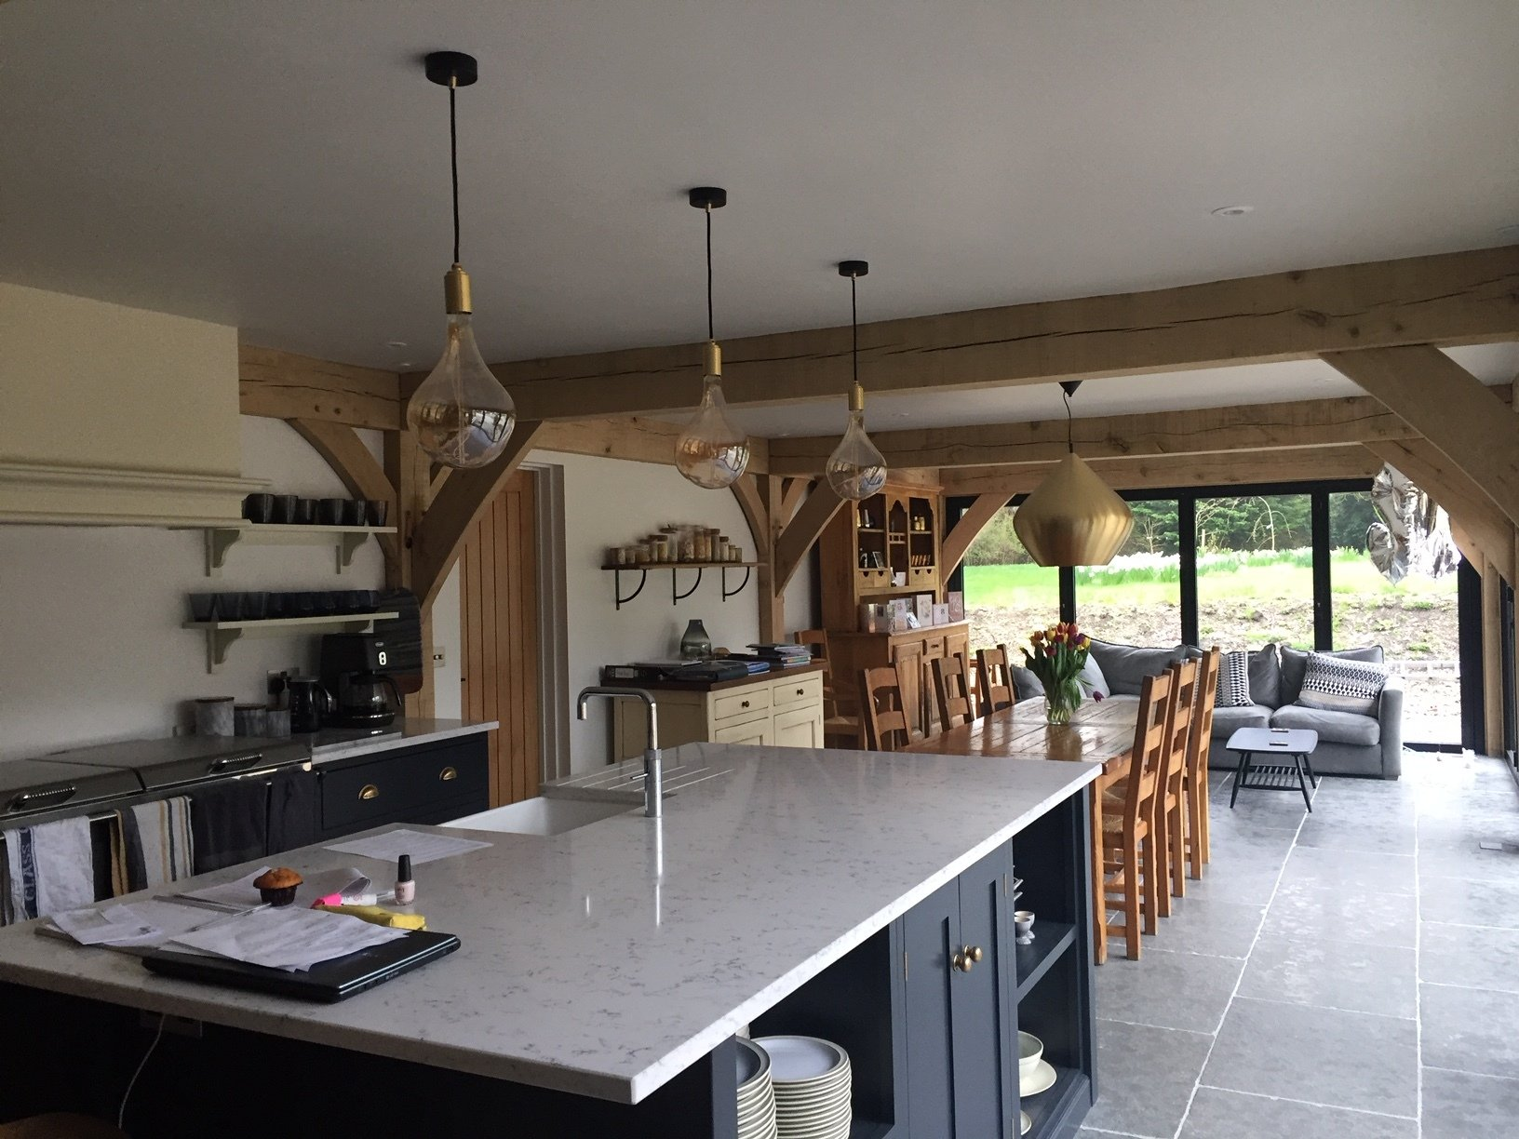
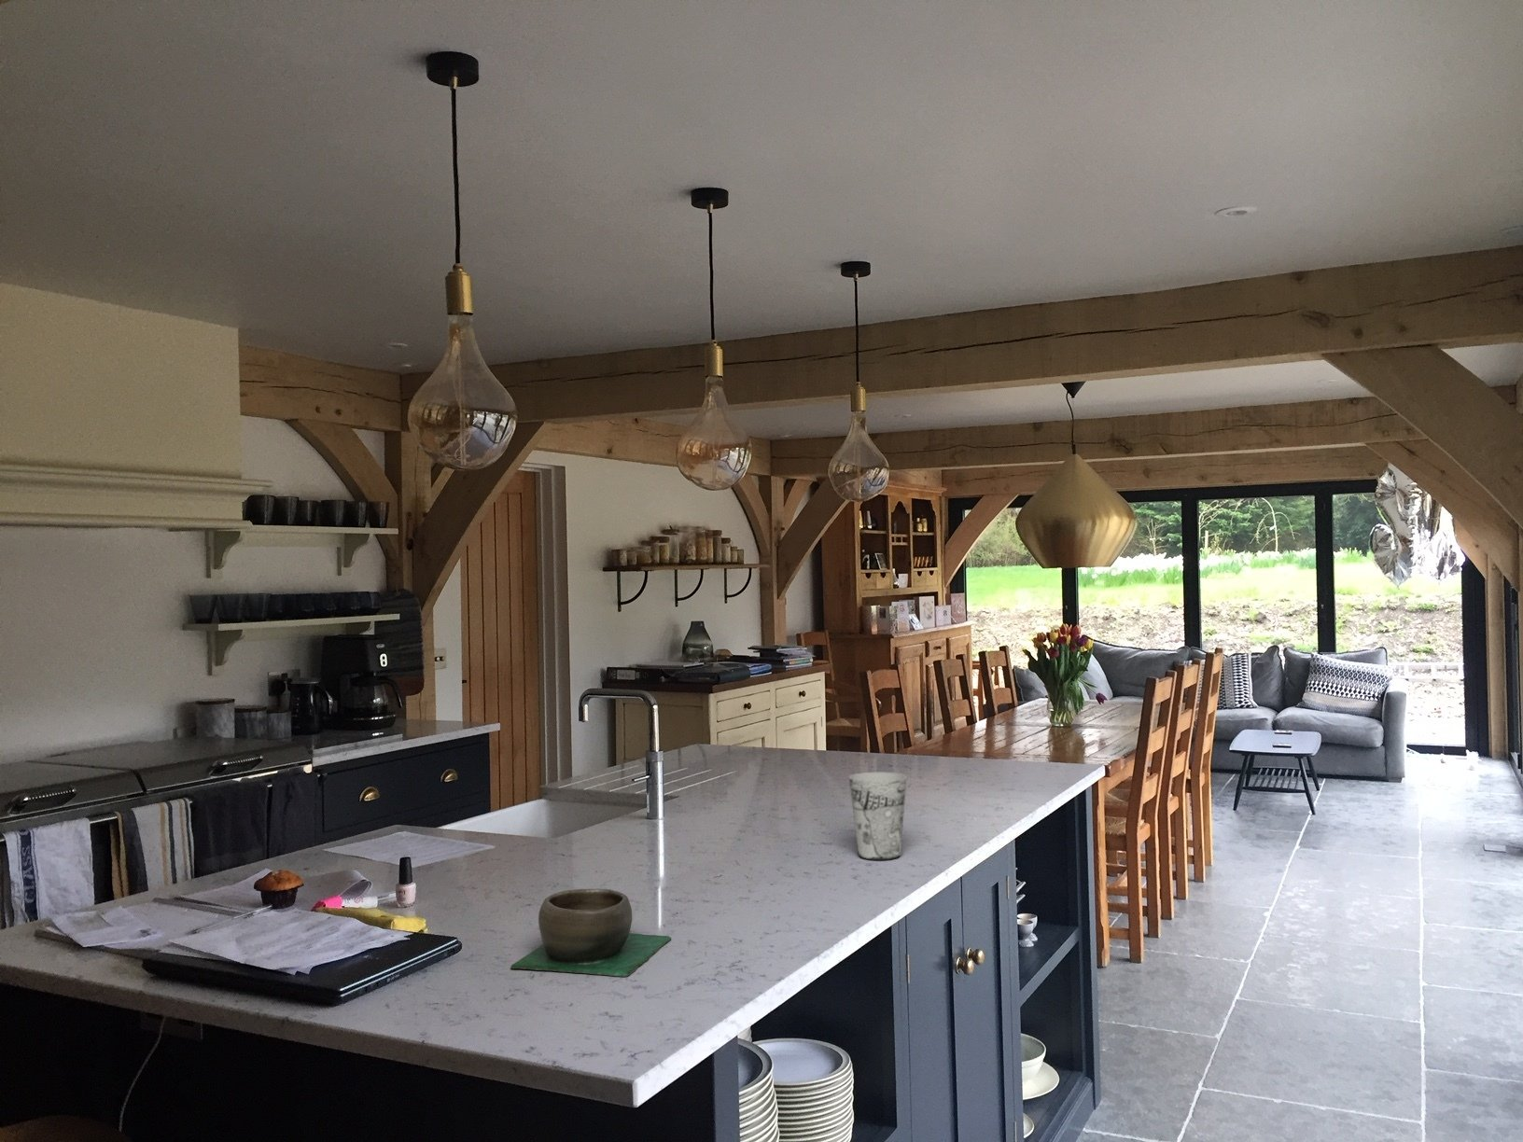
+ cup (878, 816)
+ bowl (592, 922)
